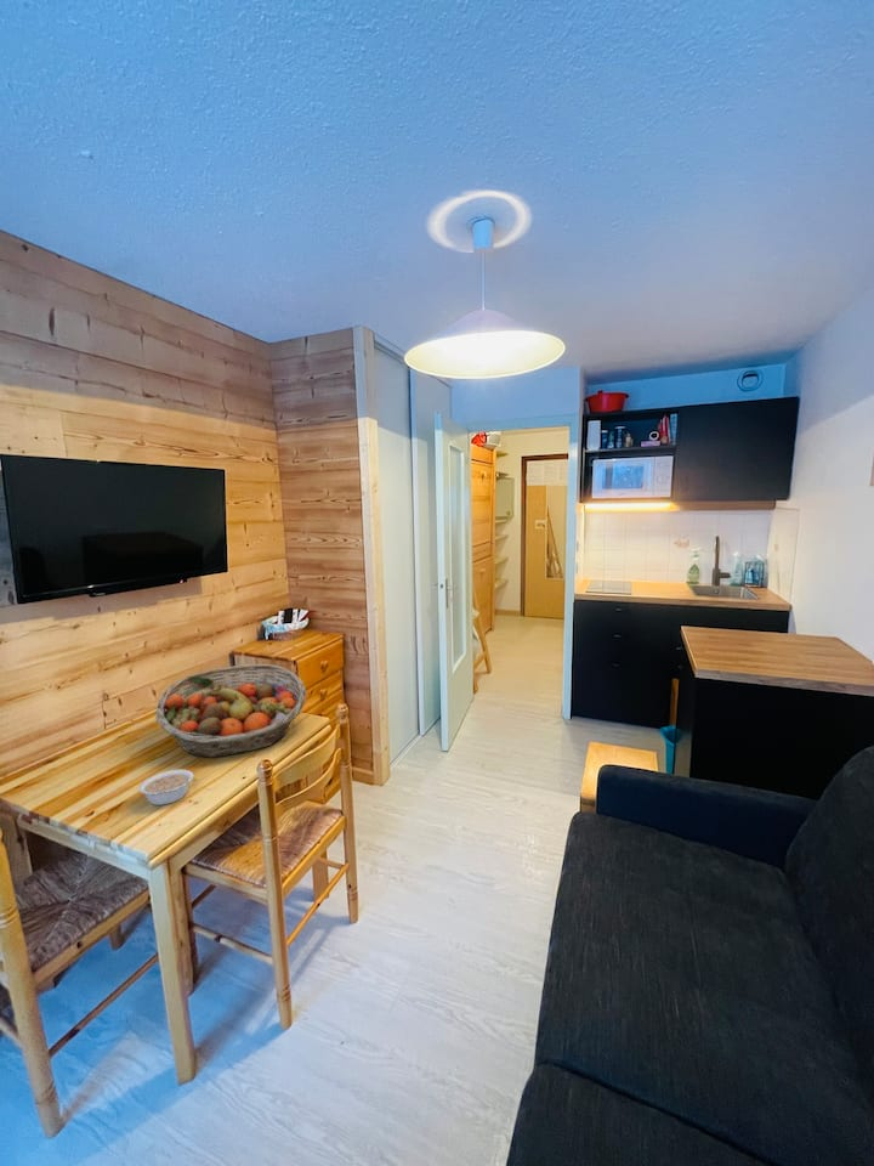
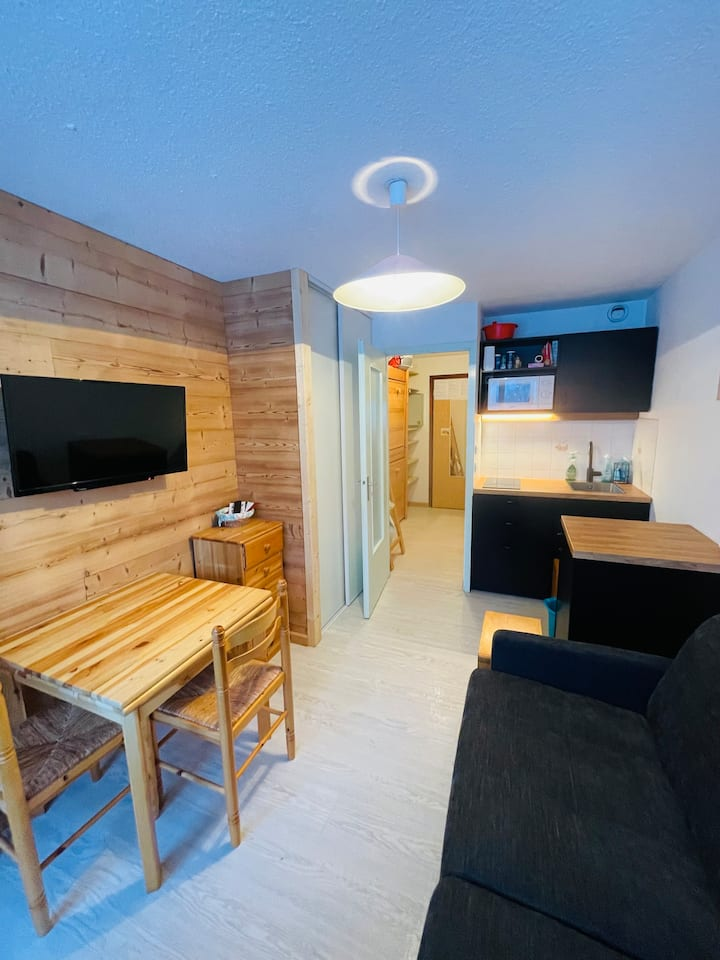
- fruit basket (234, 708)
- legume (169, 786)
